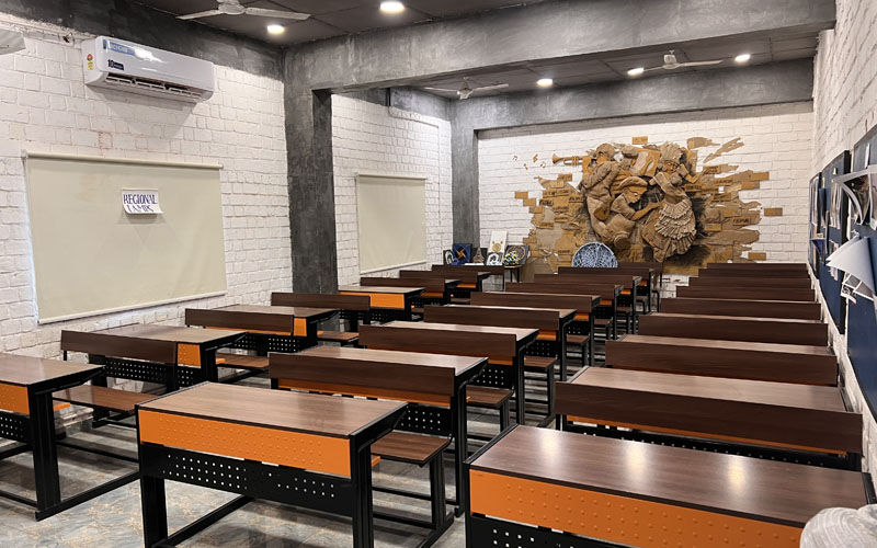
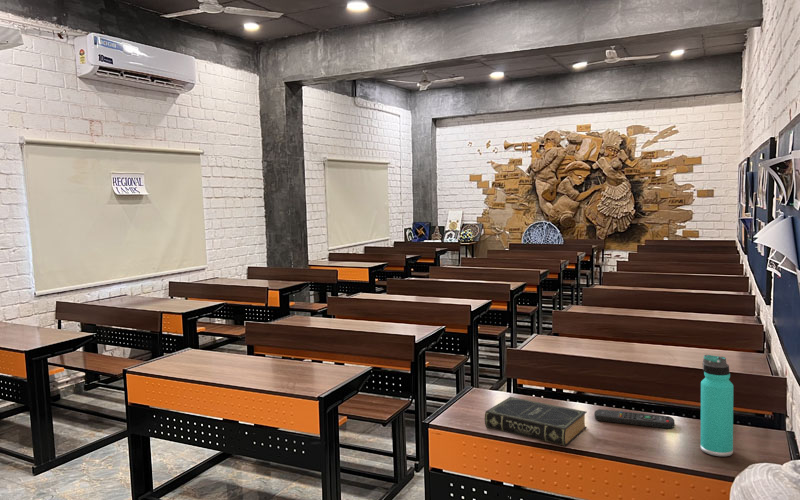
+ thermos bottle (716, 403)
+ remote control (633, 418)
+ book (535, 419)
